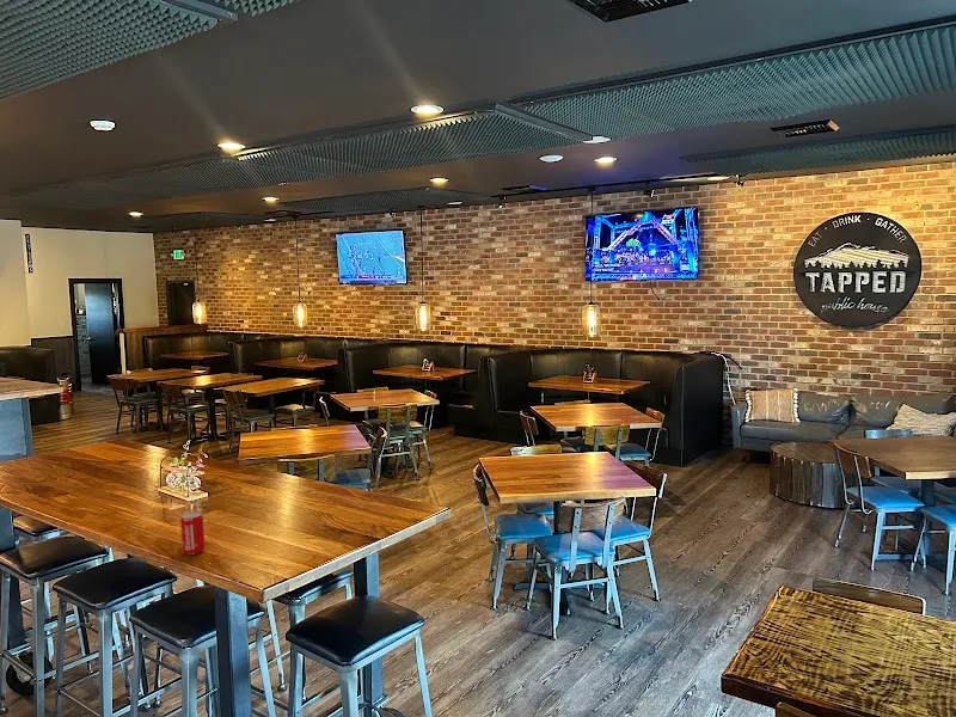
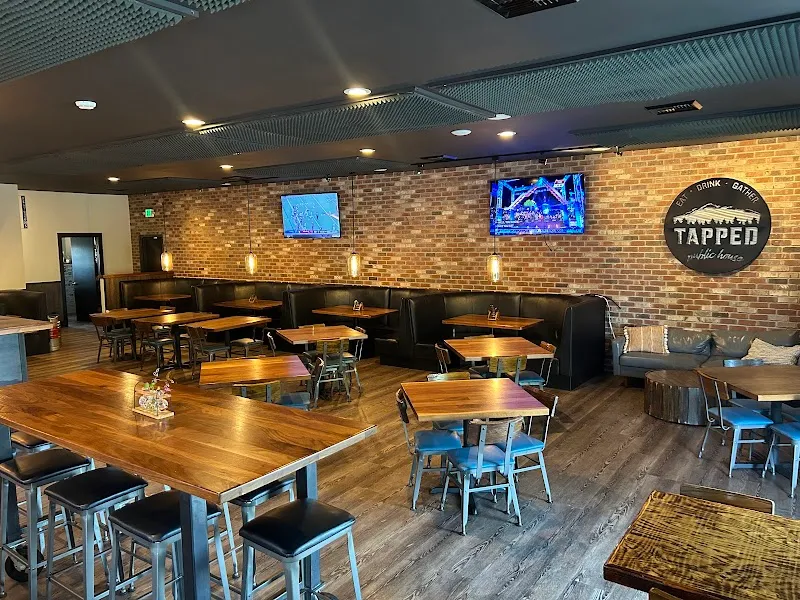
- beverage can (192, 533)
